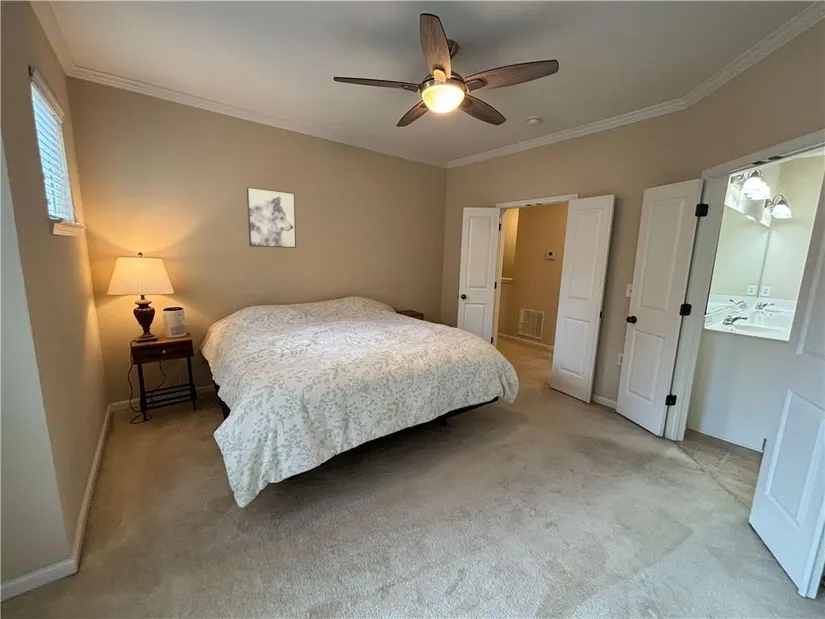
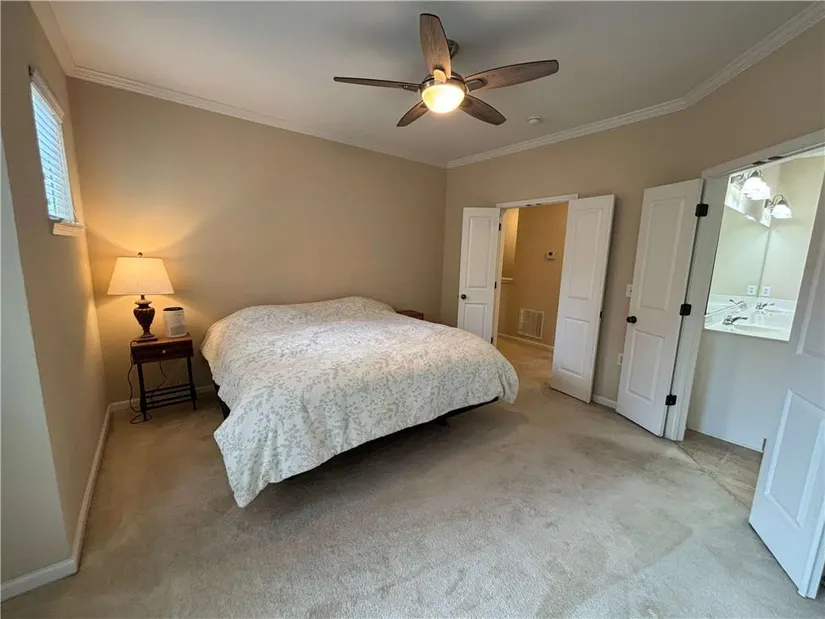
- wall art (272, 219)
